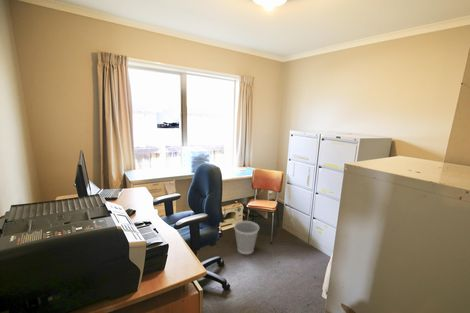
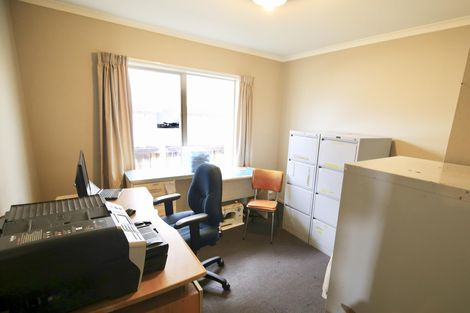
- wastebasket (246, 238)
